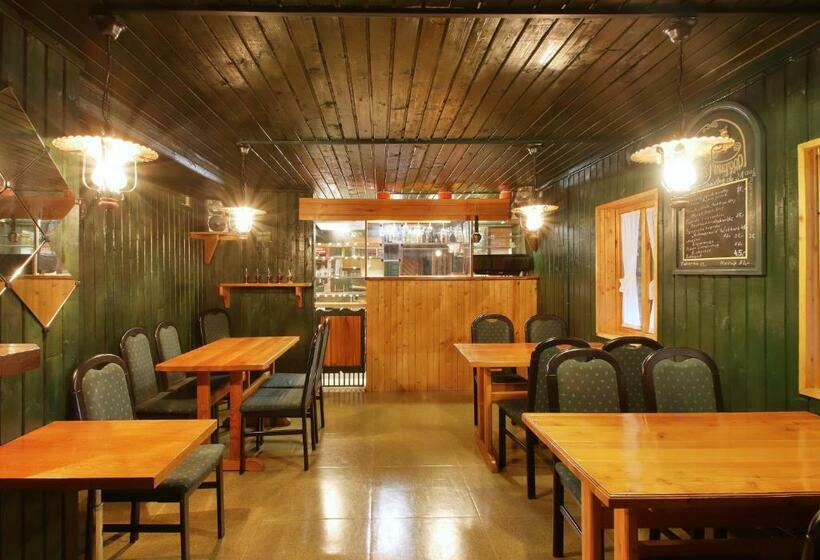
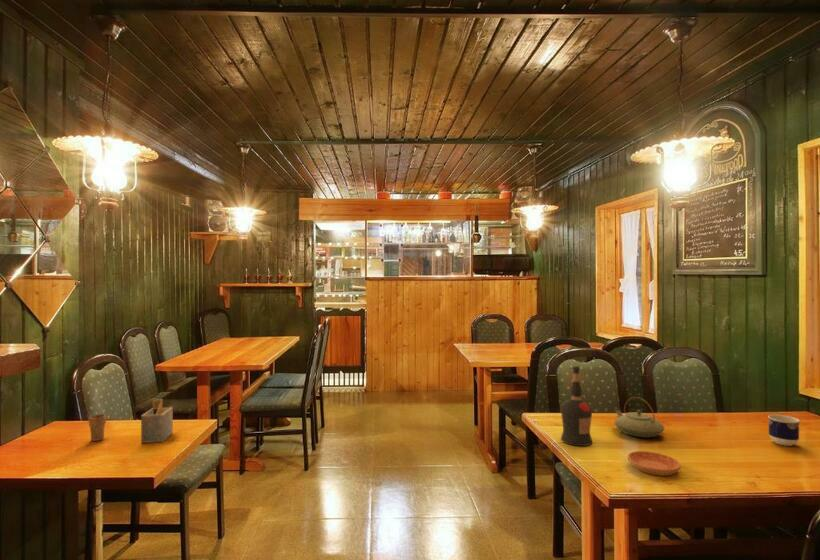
+ napkin holder (157, 419)
+ teapot (636, 414)
+ cup (782, 431)
+ saucer (653, 463)
+ cup (97, 424)
+ liquor bottle (576, 403)
